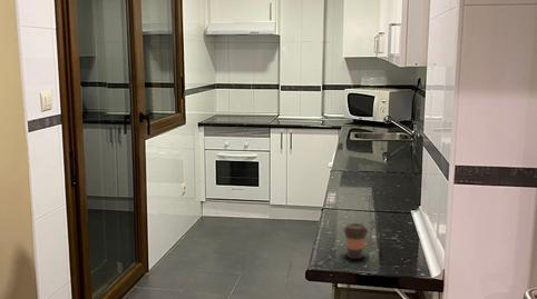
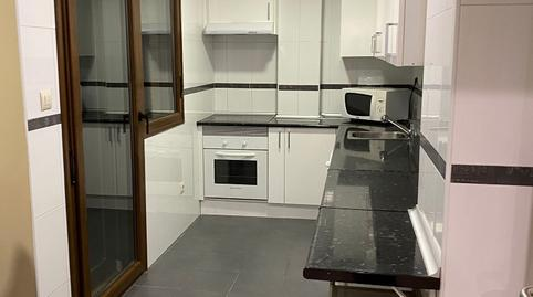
- coffee cup (354, 241)
